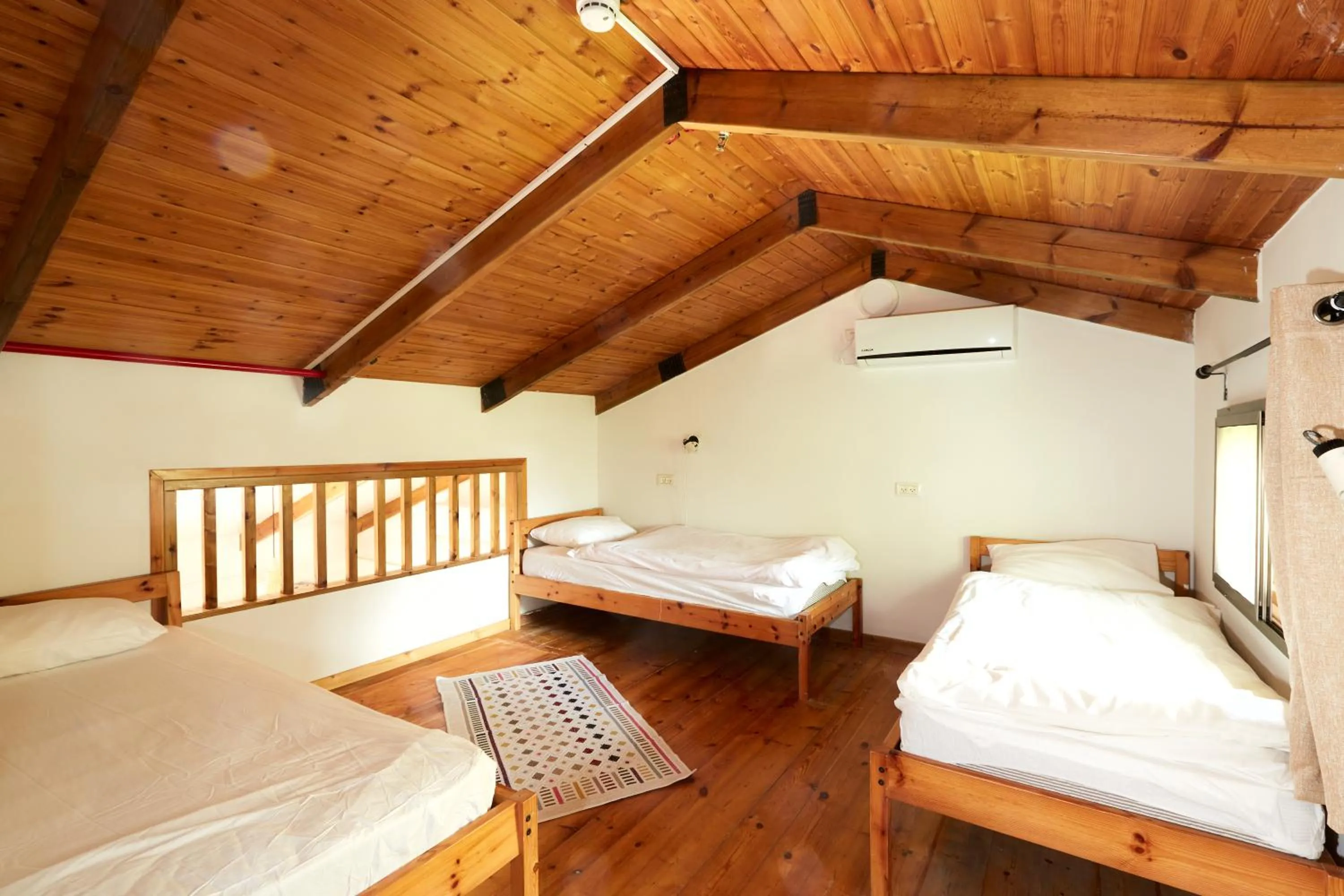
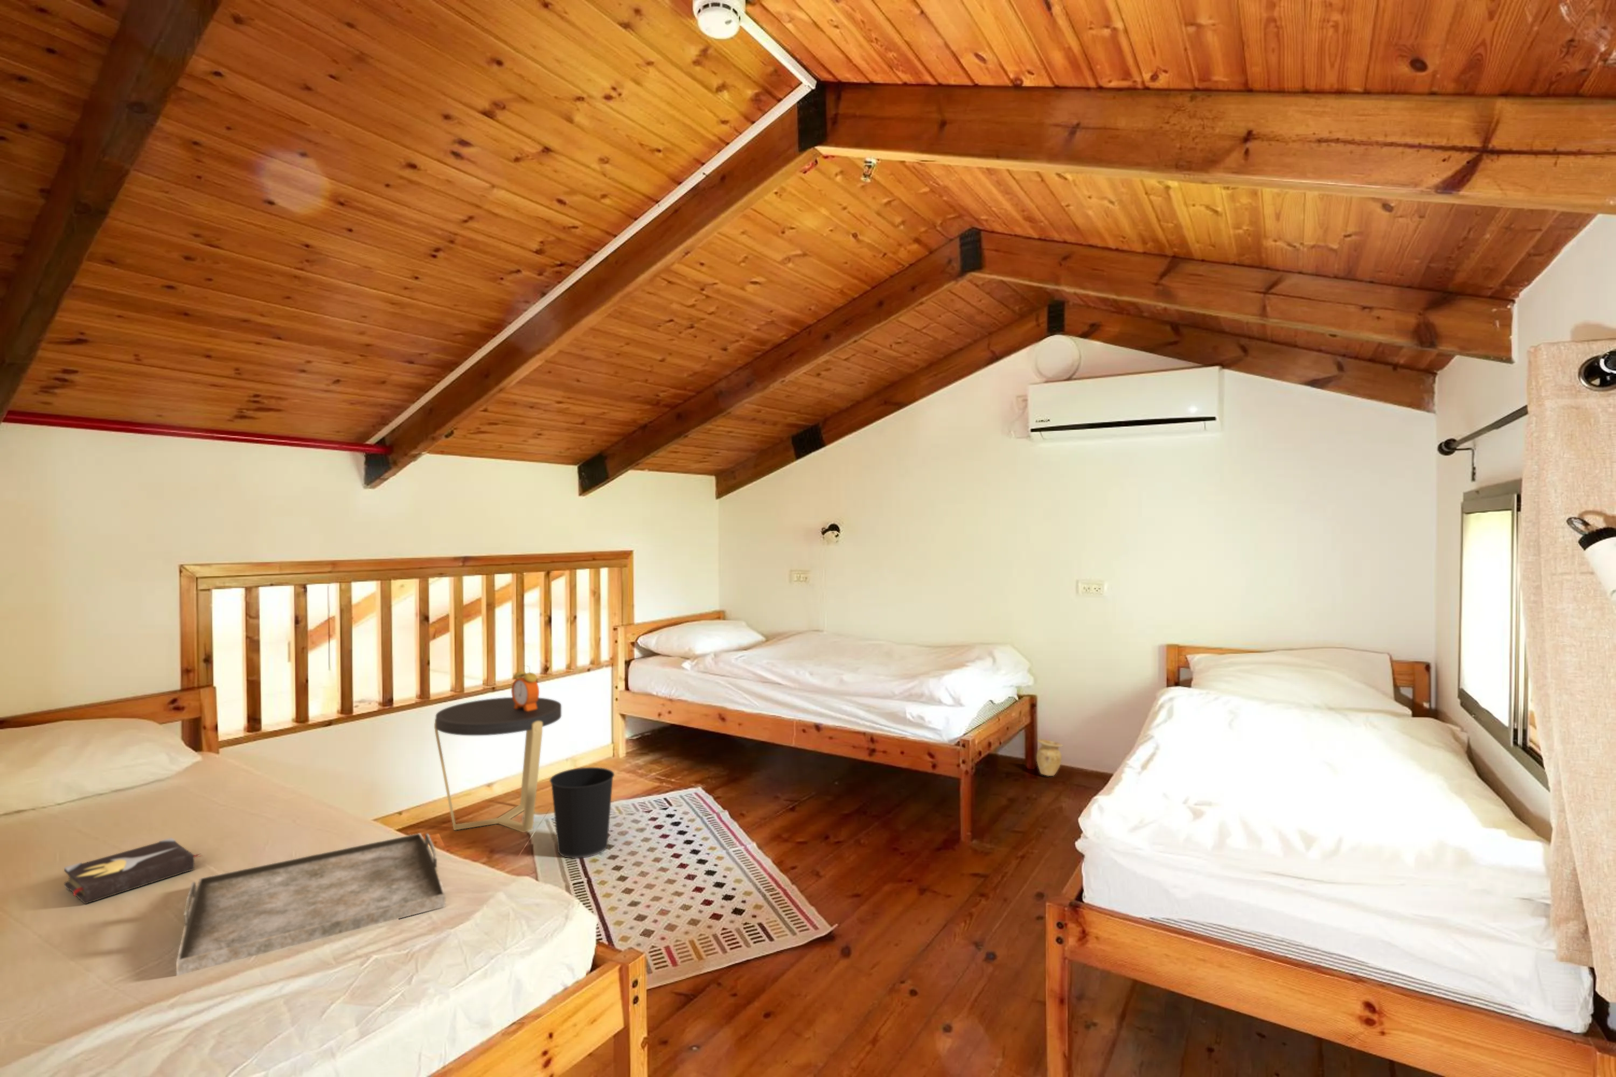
+ alarm clock (524, 686)
+ vase (1050, 757)
+ serving tray (320, 881)
+ hardback book (131, 868)
+ side table (523, 766)
+ wastebasket (582, 813)
